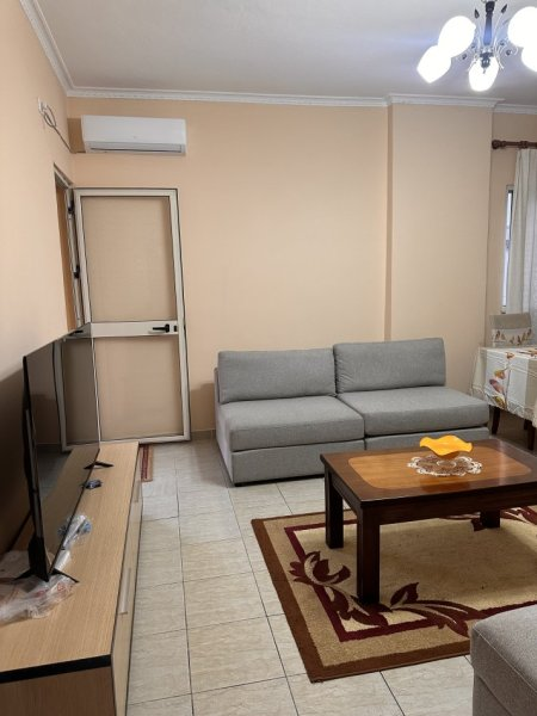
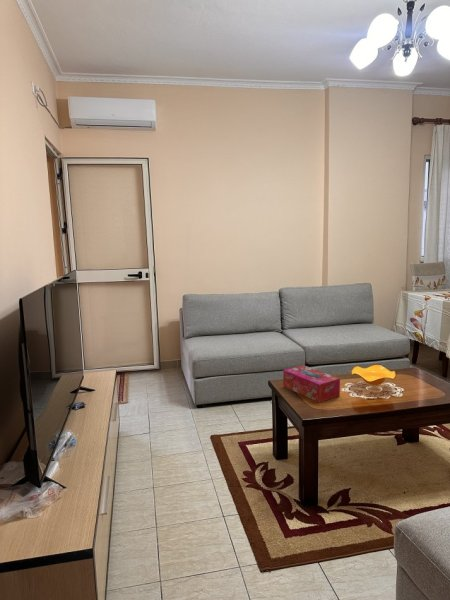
+ tissue box (310, 382)
